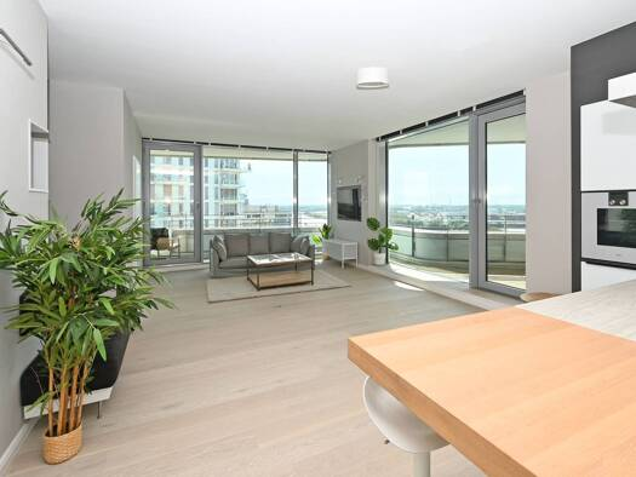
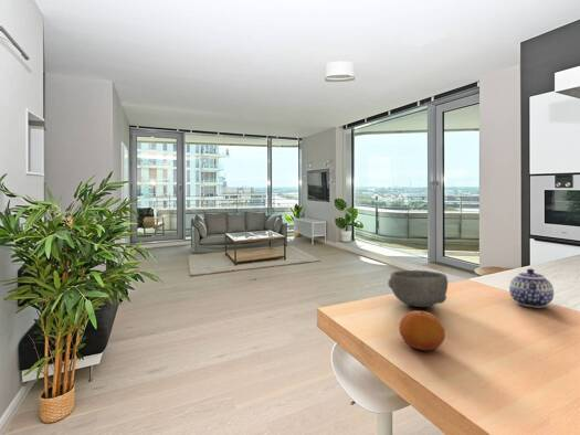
+ fruit (421, 329)
+ bowl (419, 289)
+ teapot (530, 286)
